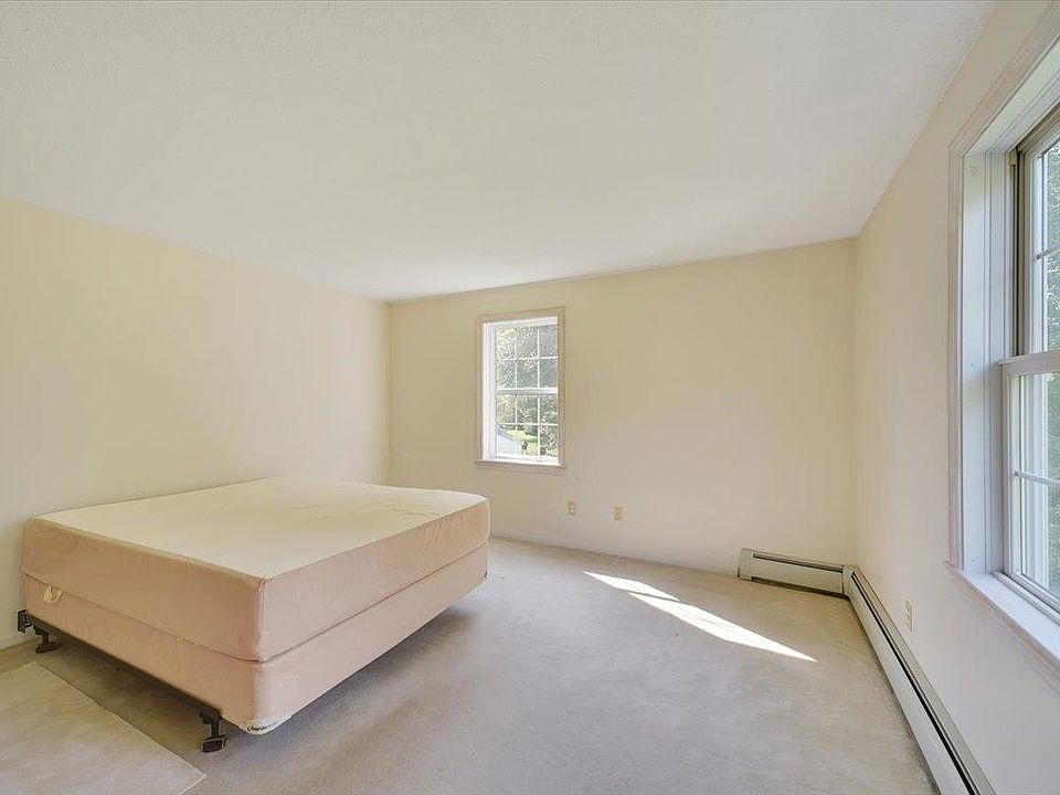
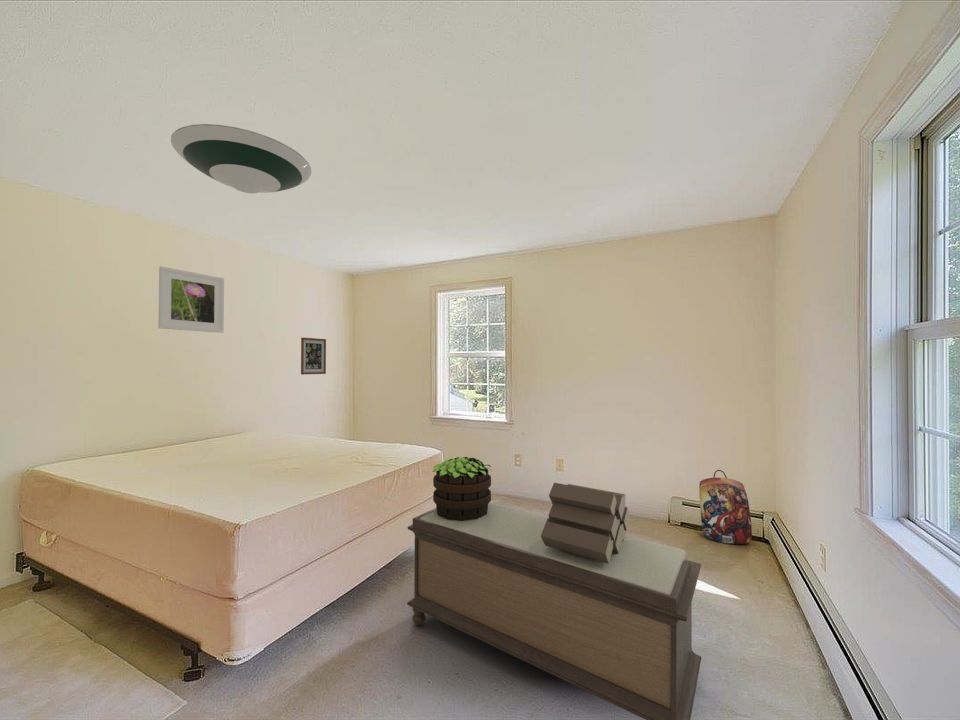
+ wall art (313, 356)
+ backpack (724, 506)
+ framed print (193, 301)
+ bench (539, 590)
+ potted plant (462, 483)
+ log pile (585, 514)
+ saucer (246, 174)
